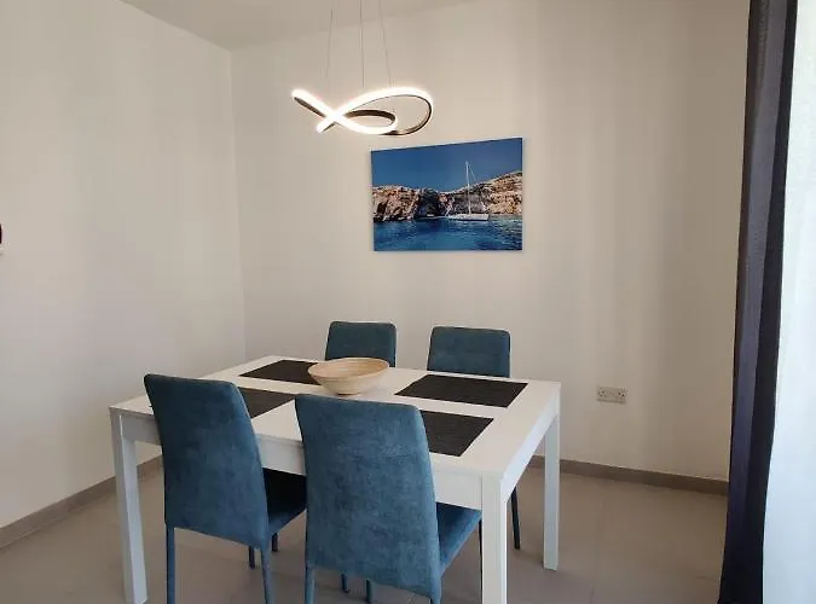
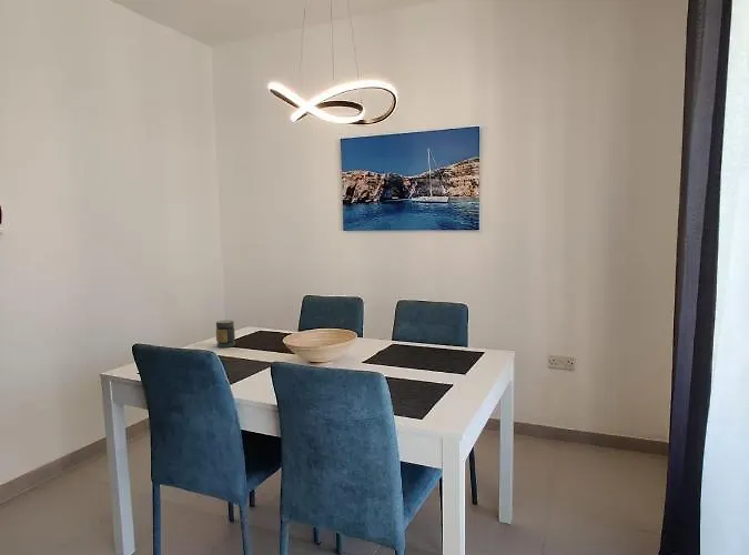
+ jar (225, 333)
